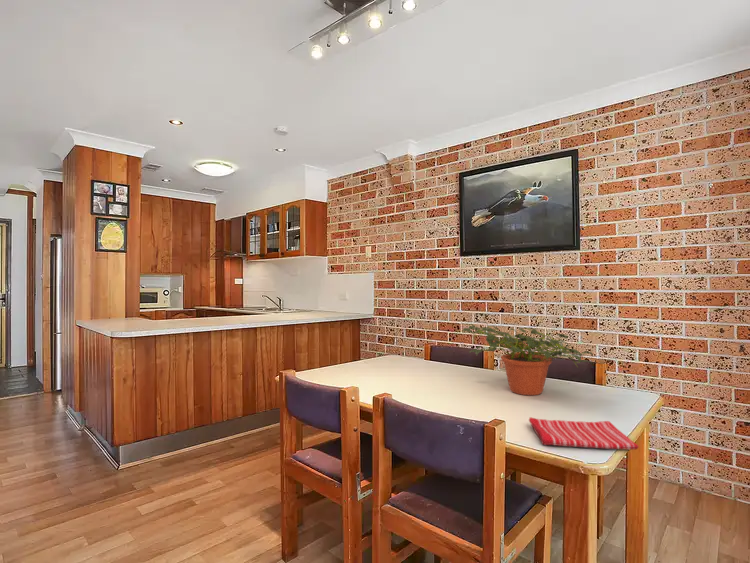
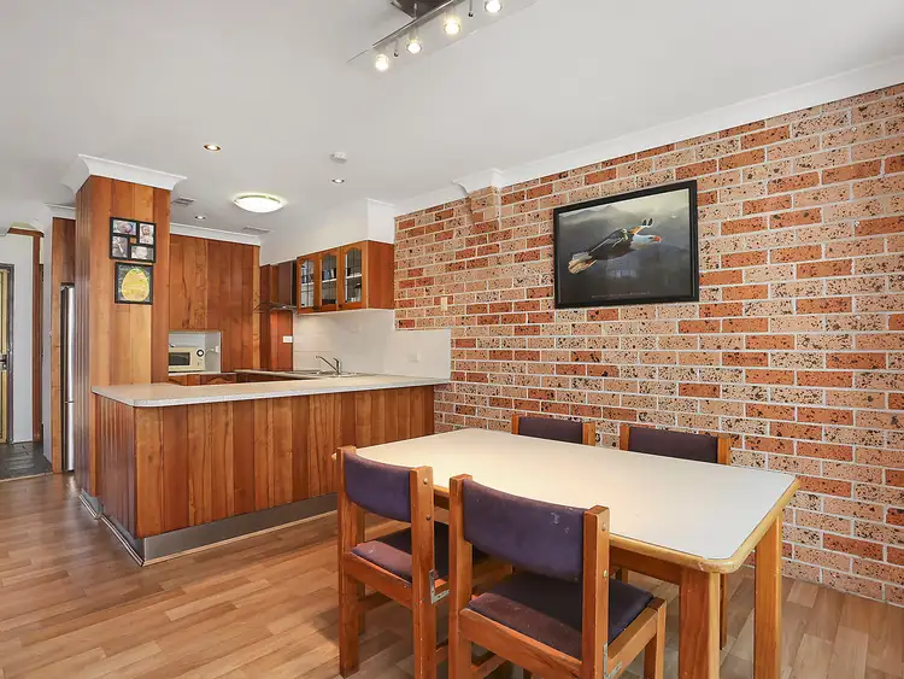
- dish towel (578, 432)
- potted plant (526, 355)
